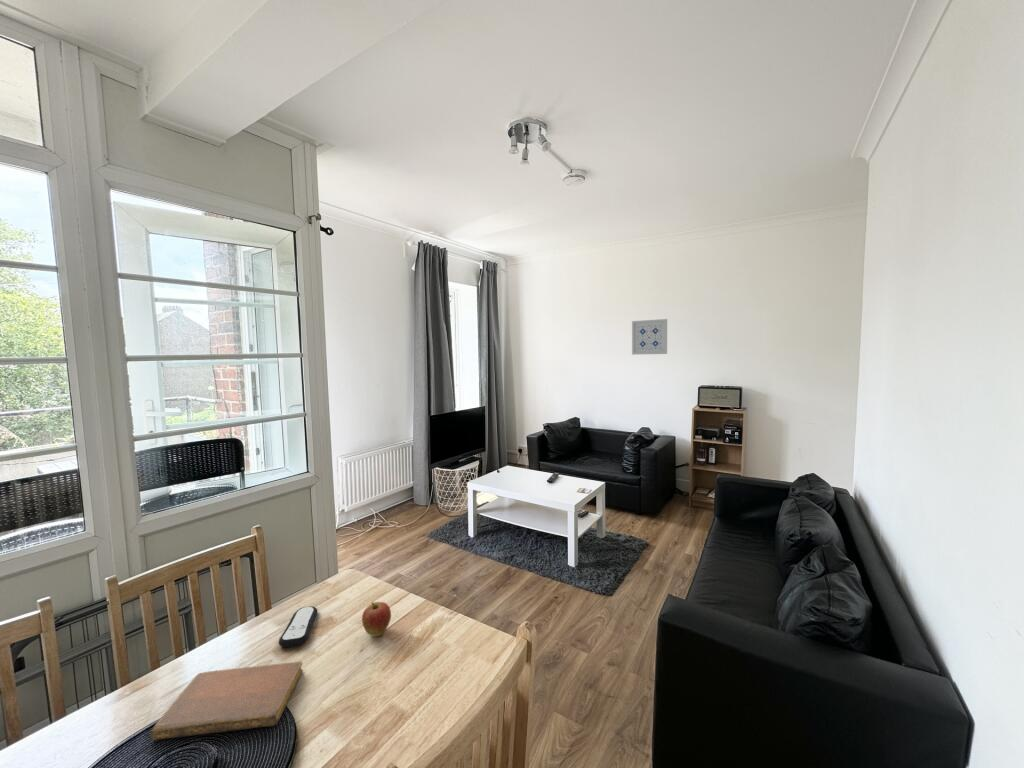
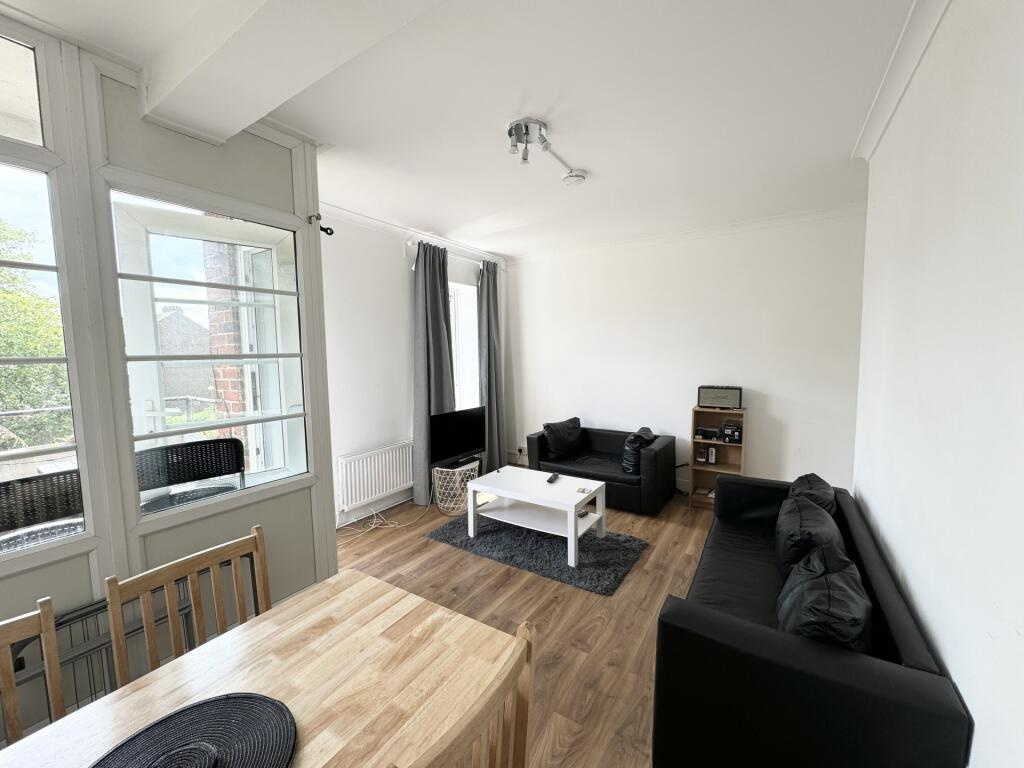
- notebook (234, 697)
- wall art (649, 337)
- remote control (300, 624)
- apple (376, 616)
